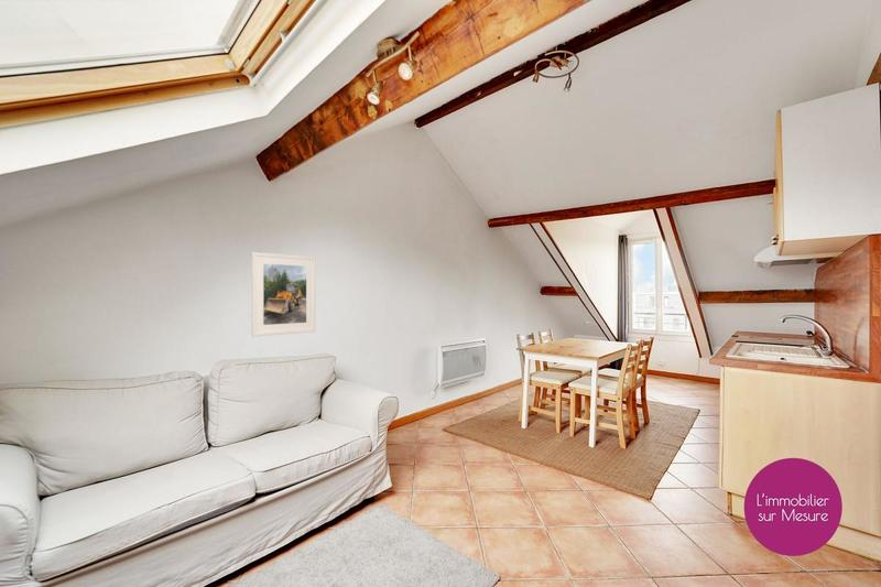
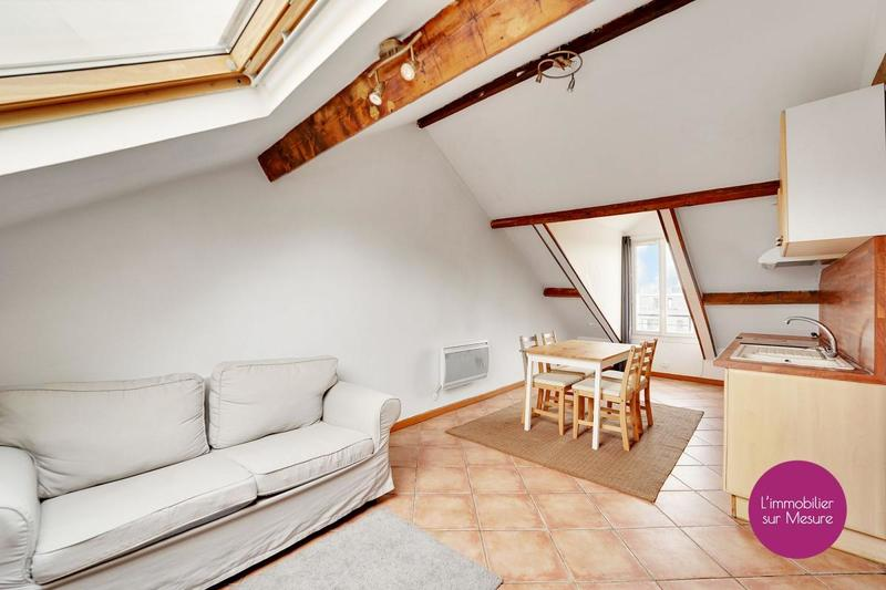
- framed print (285, 294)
